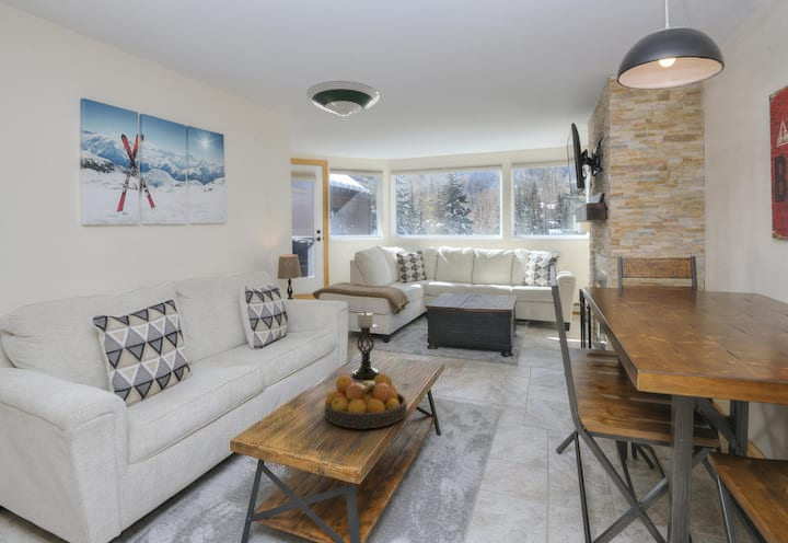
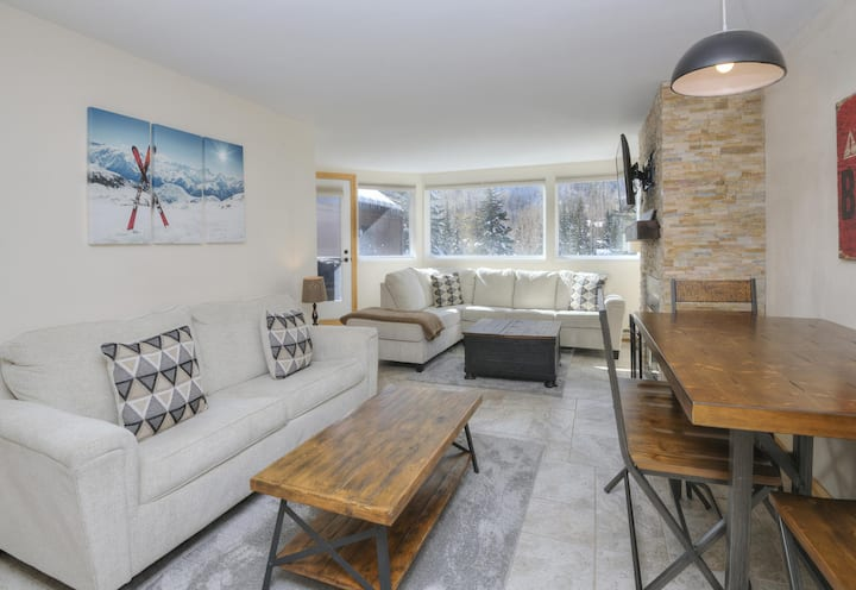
- fruit bowl (366, 394)
- candle holder (367, 343)
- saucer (343, 104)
